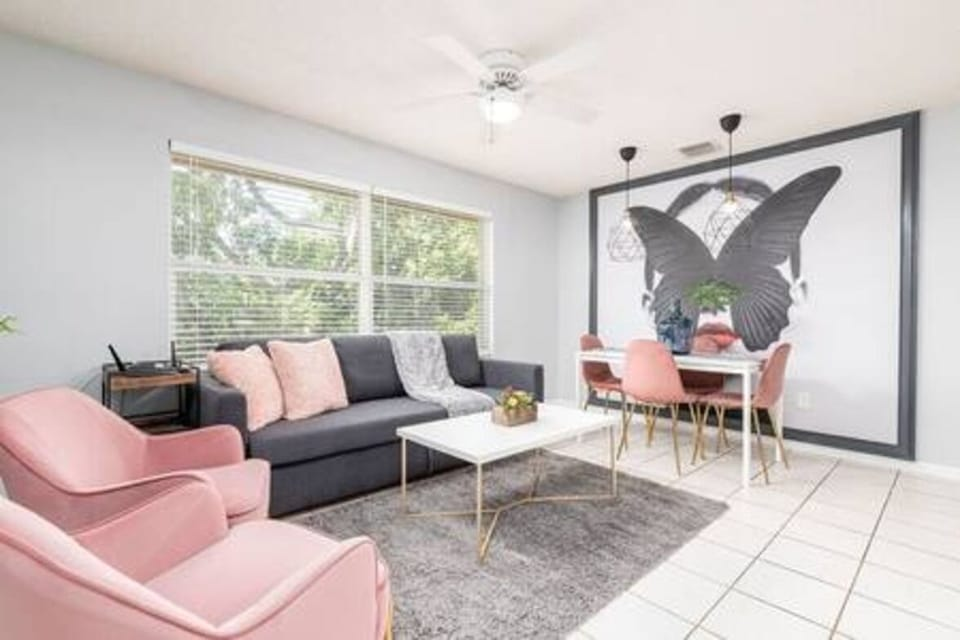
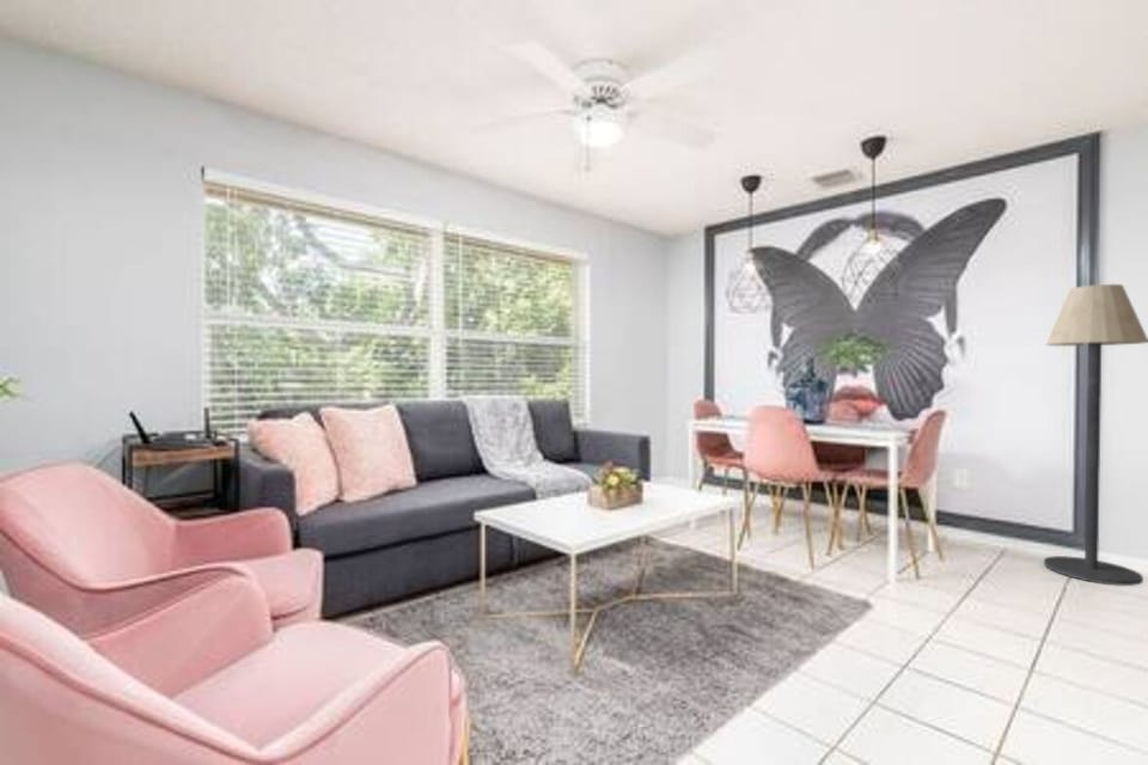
+ floor lamp (1093, 429)
